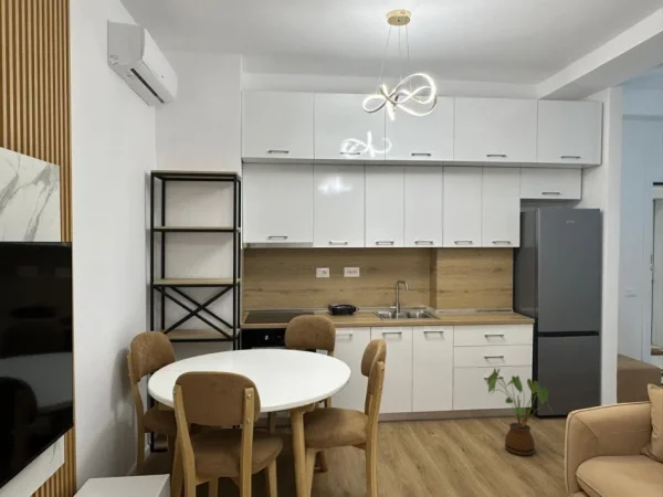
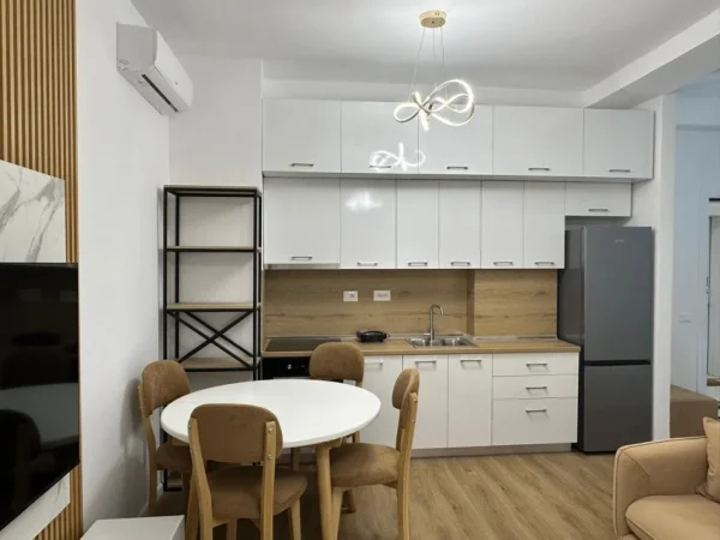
- house plant (518, 410)
